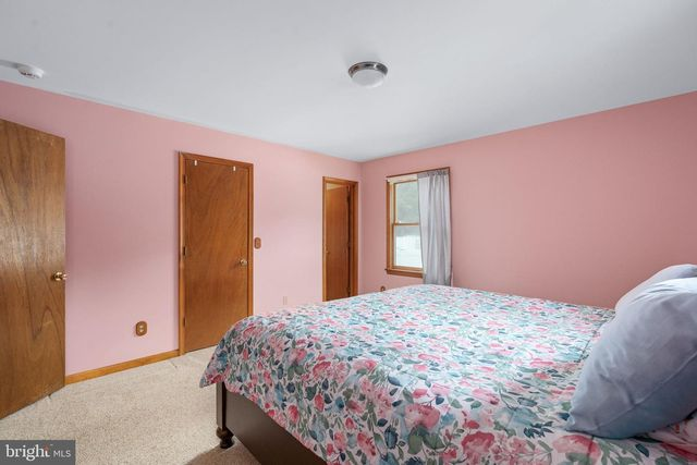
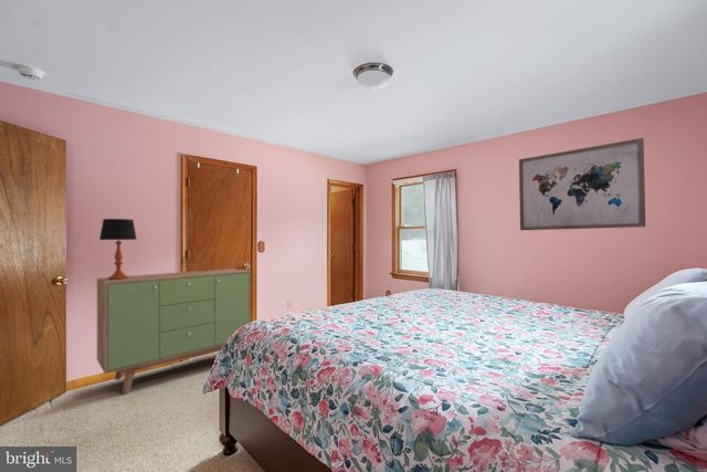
+ sideboard (180, 322)
+ wall art (574, 189)
+ table lamp (118, 249)
